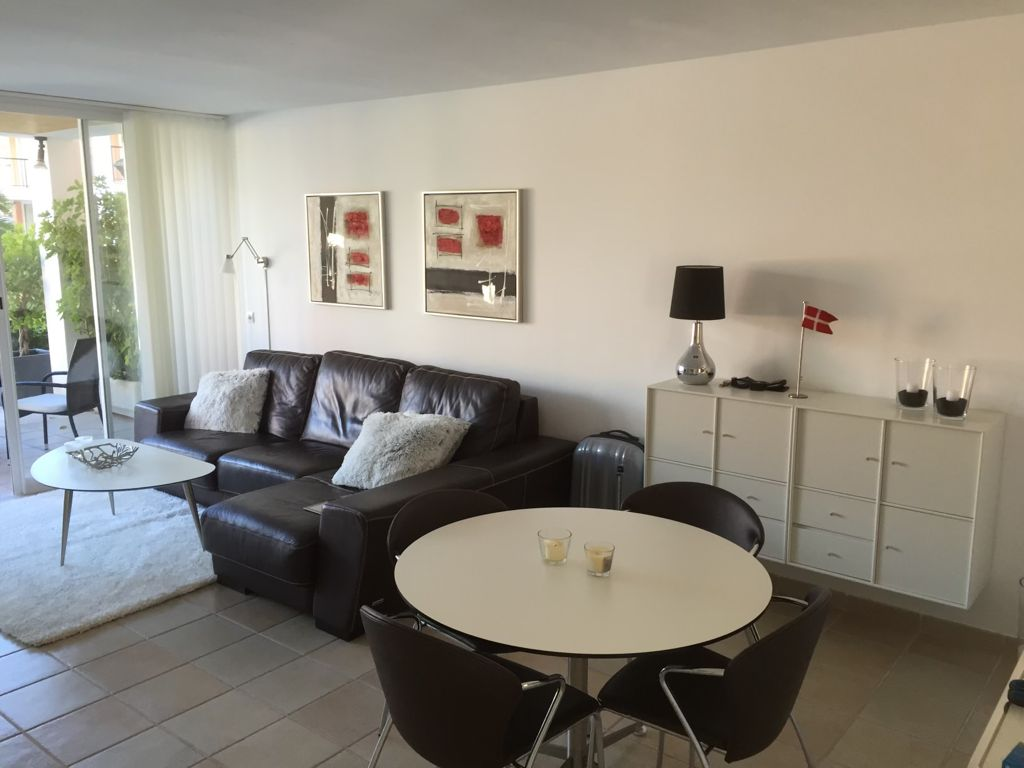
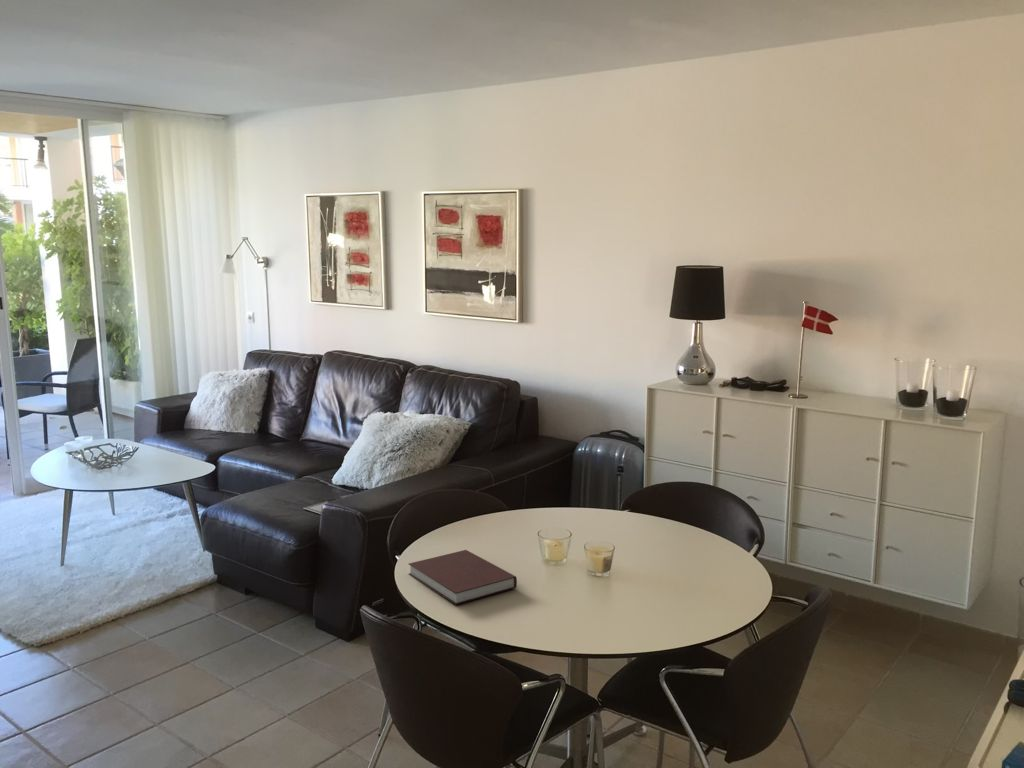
+ notebook (461, 575)
